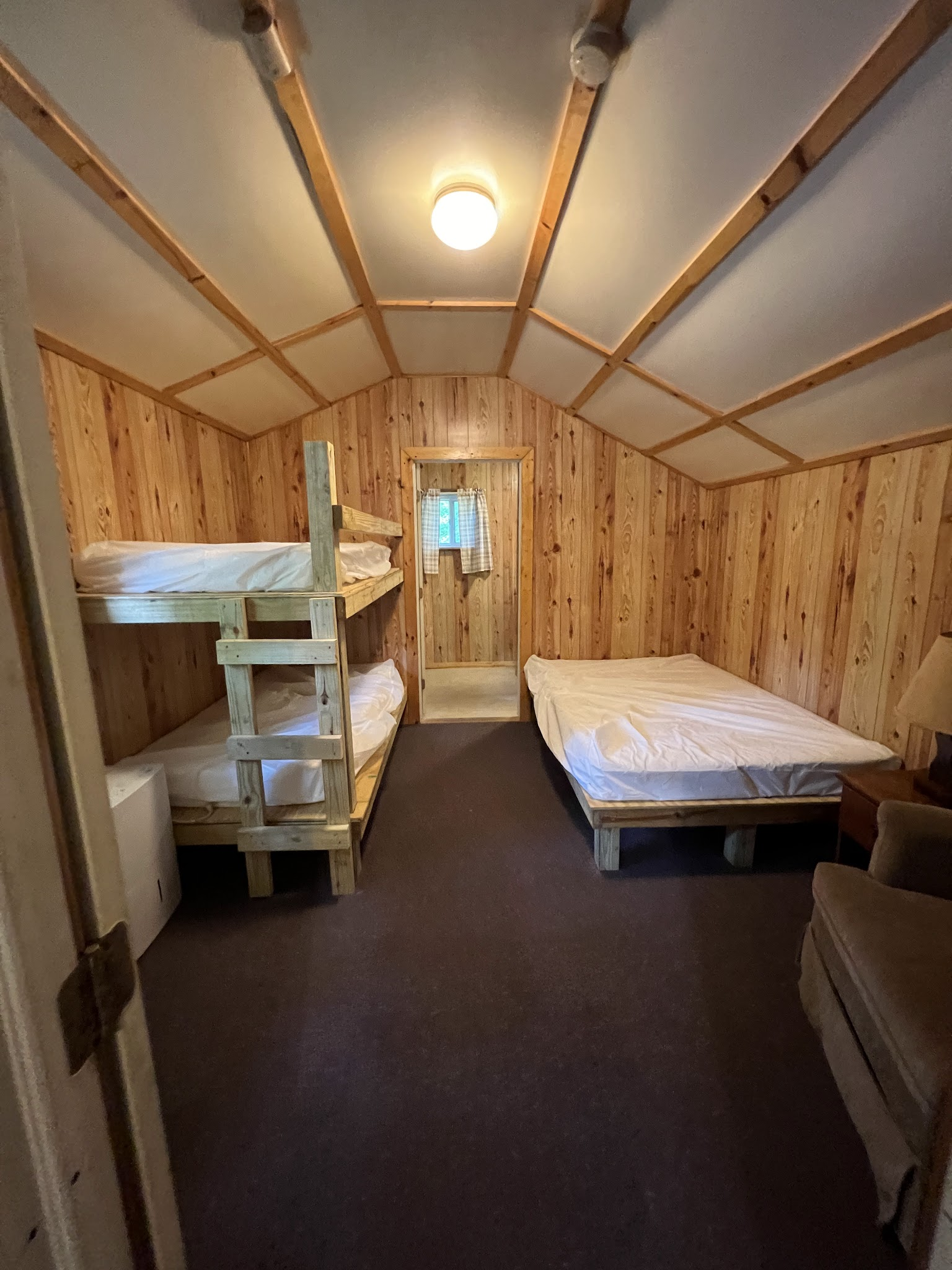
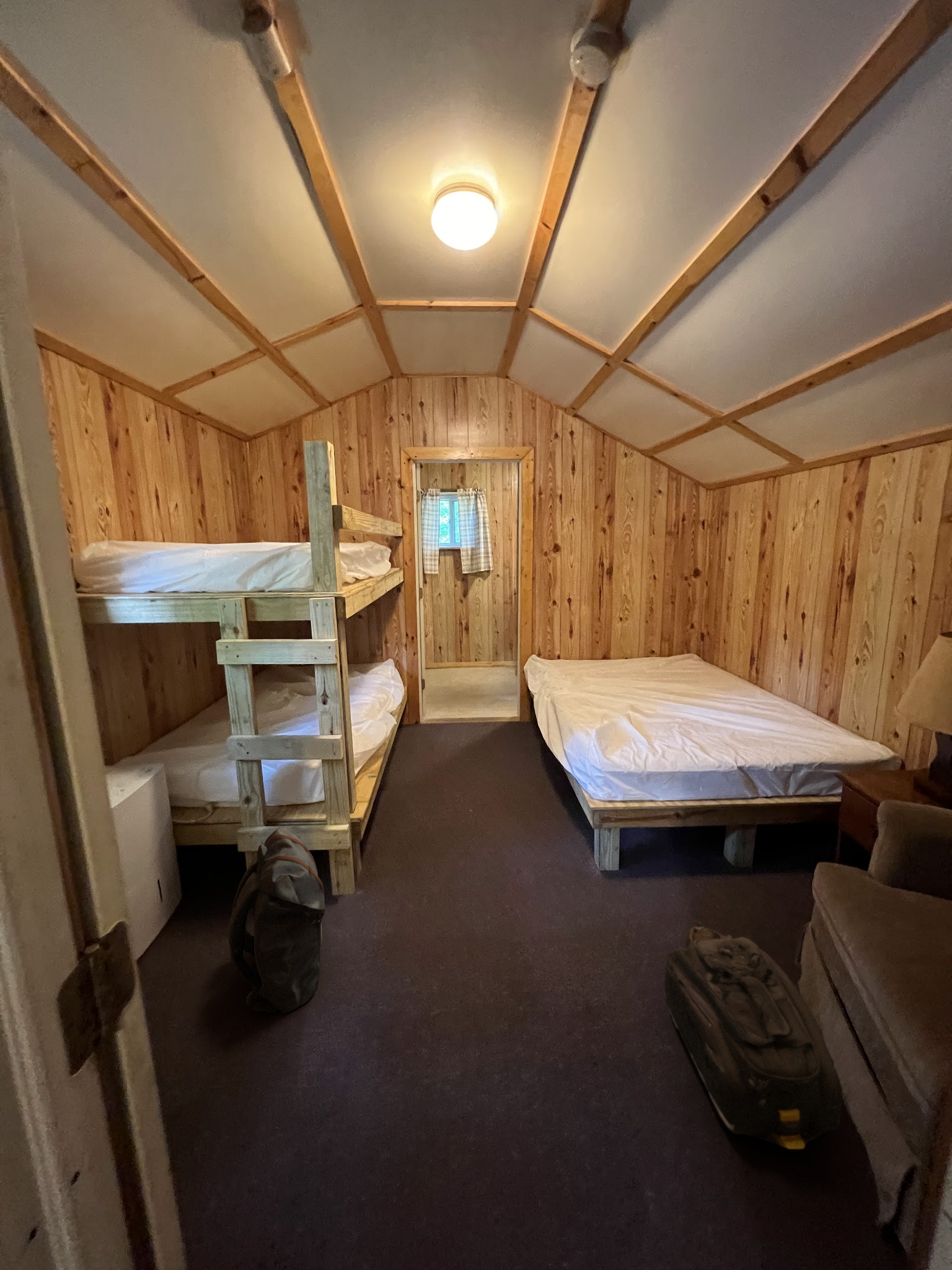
+ backpack (279, 908)
+ duffel bag (739, 1007)
